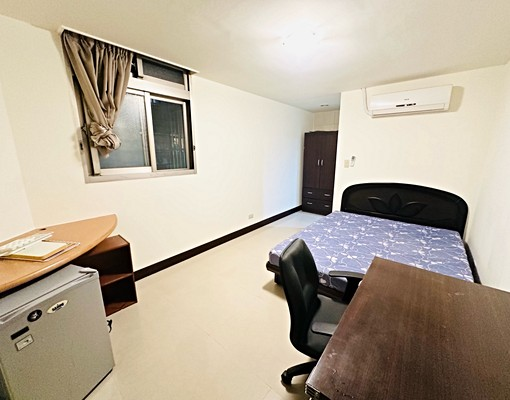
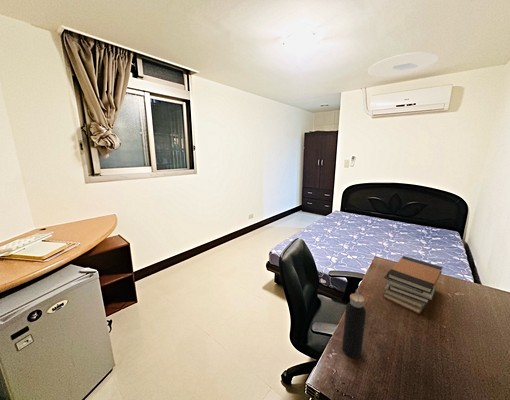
+ ceiling light (400, 63)
+ book stack (412, 282)
+ water bottle (354, 322)
